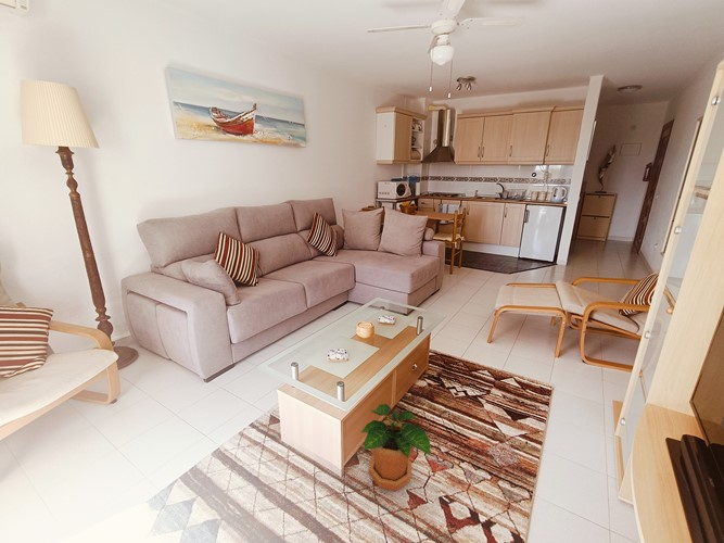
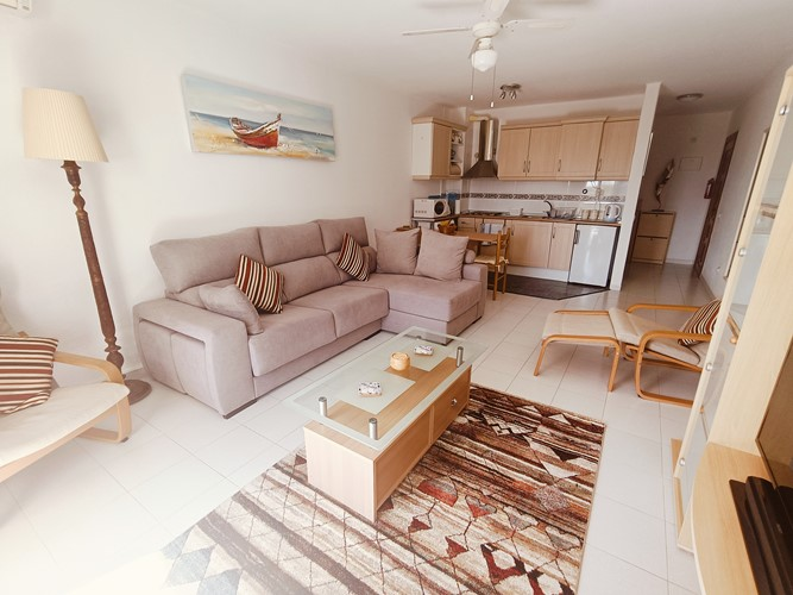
- potted plant (394, 452)
